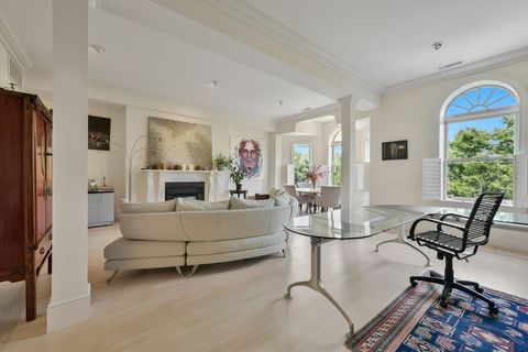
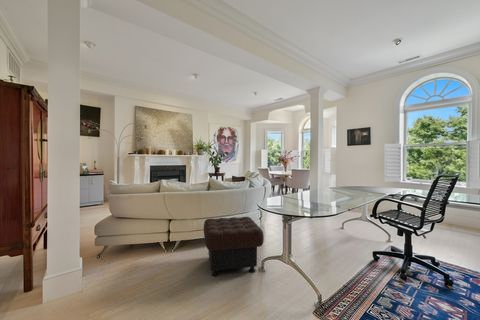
+ ottoman (231, 243)
